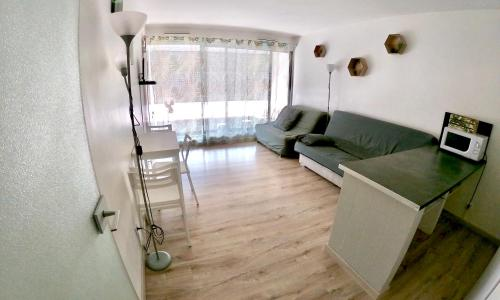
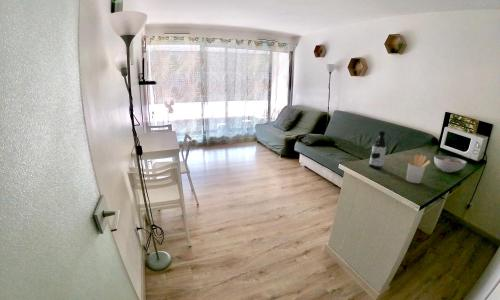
+ bowl (448, 165)
+ utensil holder (416, 168)
+ water bottle (378, 149)
